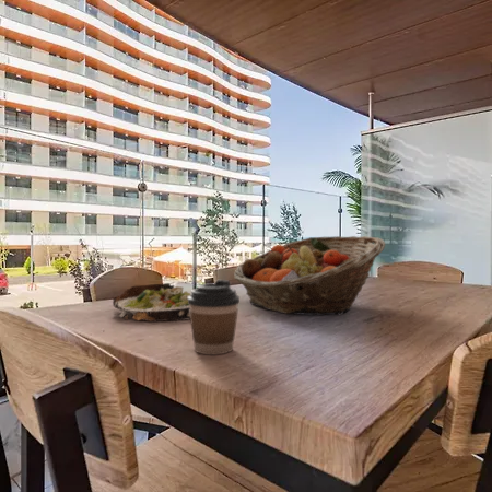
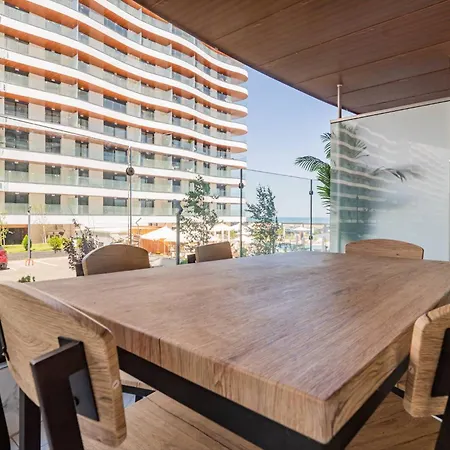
- salad plate (166, 300)
- coffee cup (213, 315)
- fruit basket (304, 269)
